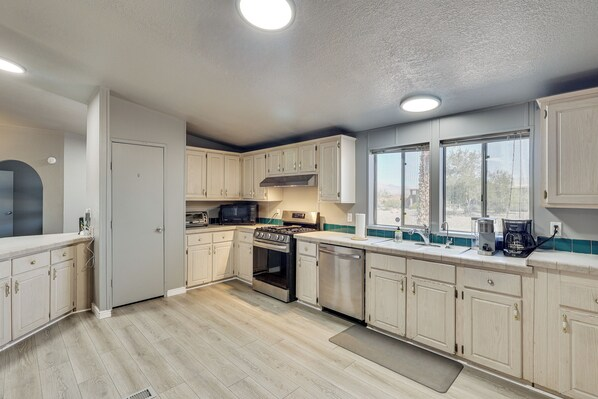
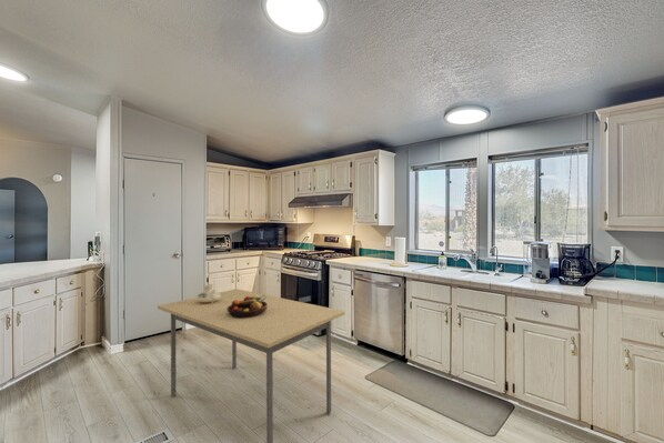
+ dining table (250, 346)
+ pitcher (208, 293)
+ fruit bowl (248, 303)
